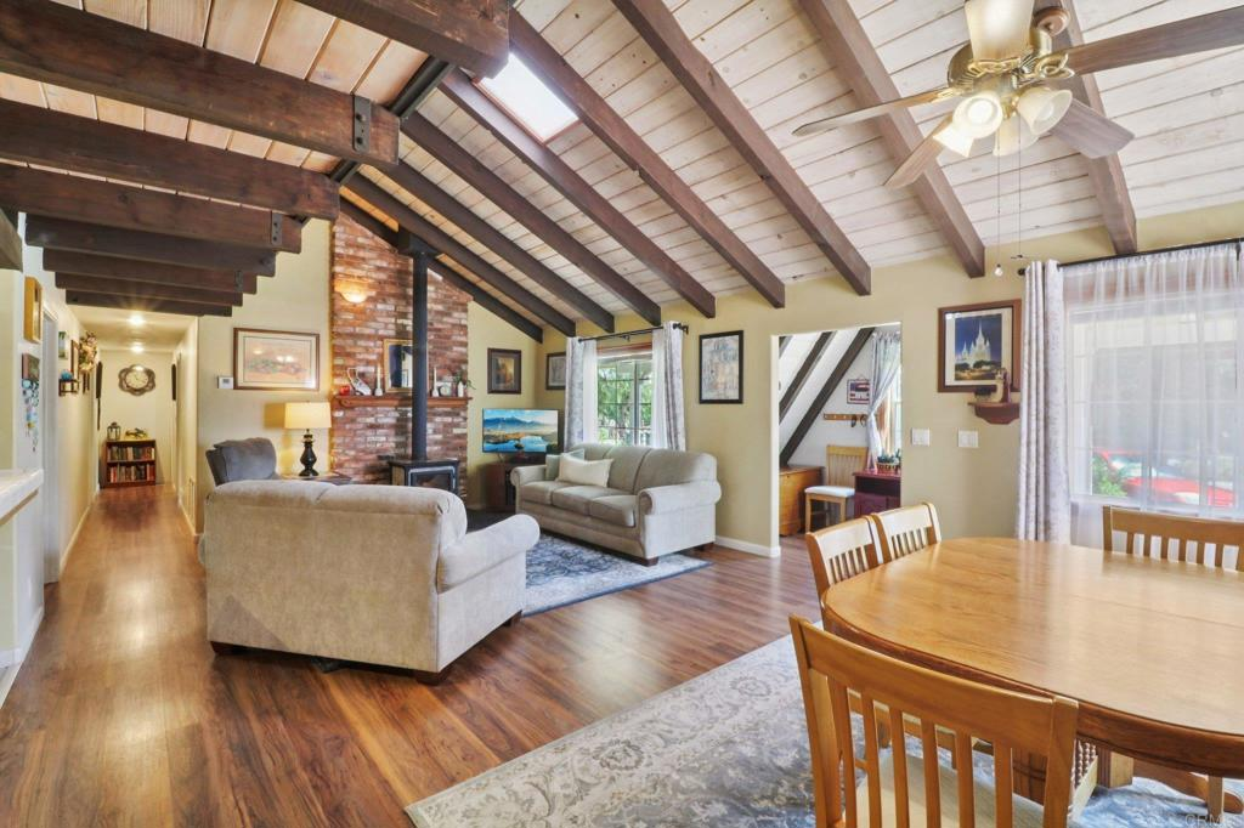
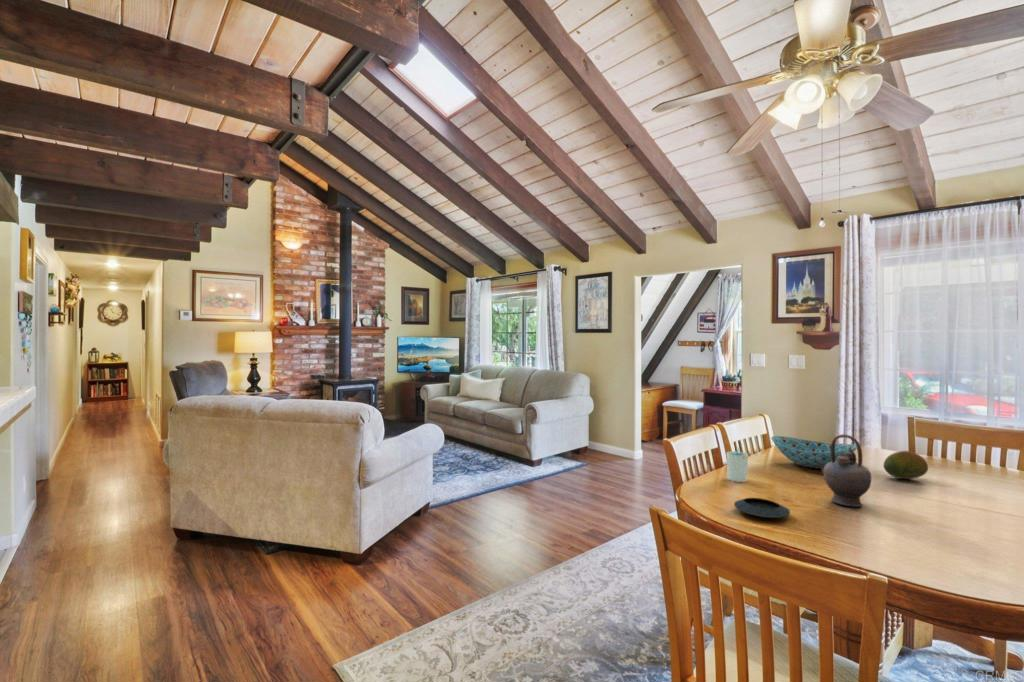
+ cup (737, 464)
+ teapot (841, 468)
+ saucer (761, 506)
+ fruit (904, 465)
+ bowl (812, 453)
